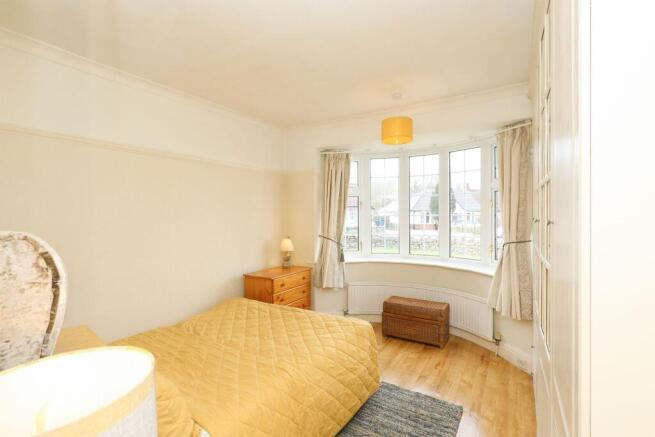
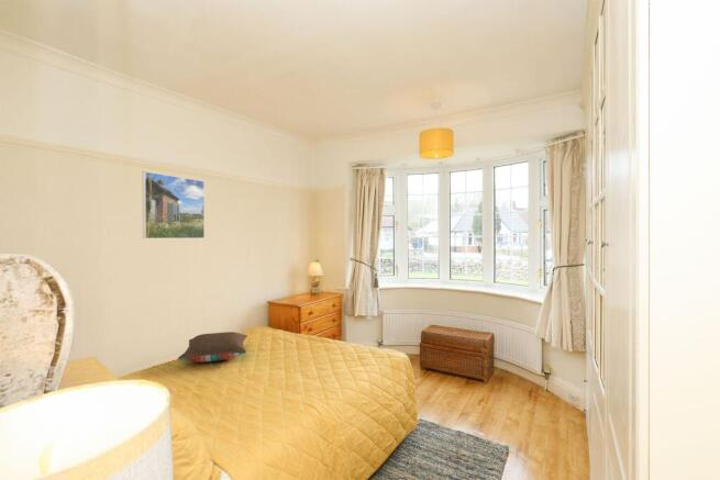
+ pillow (215, 346)
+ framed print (176, 208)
